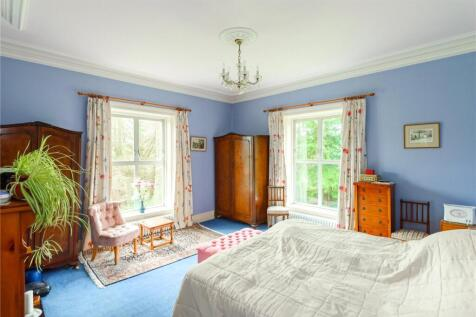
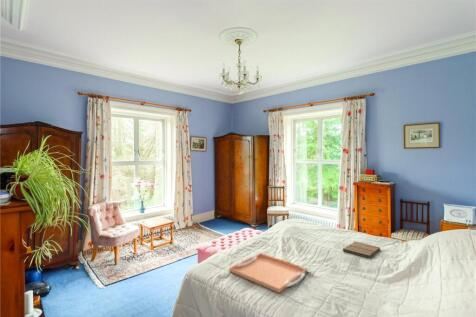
+ serving tray (268, 269)
+ book (361, 249)
